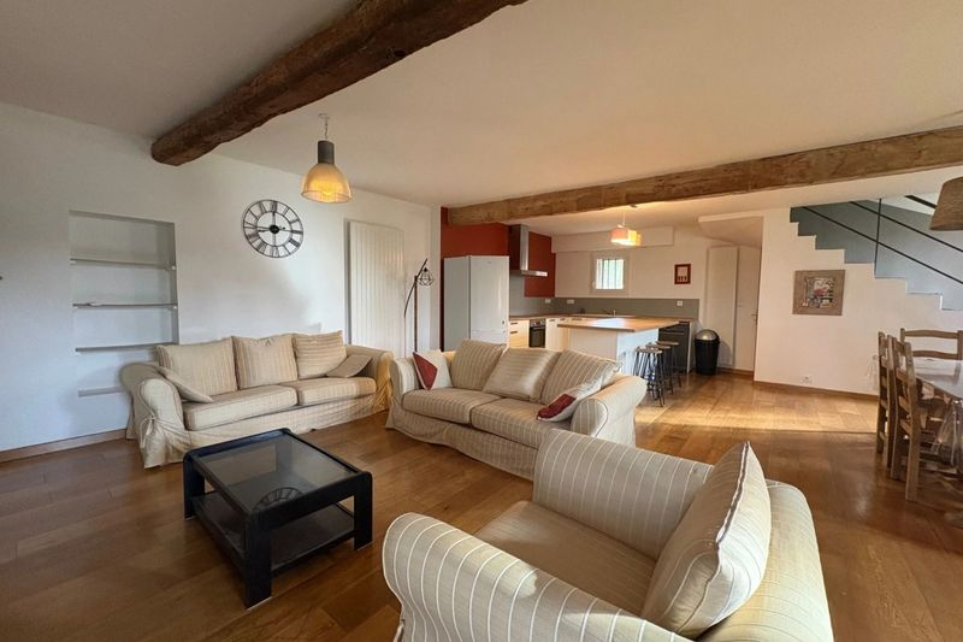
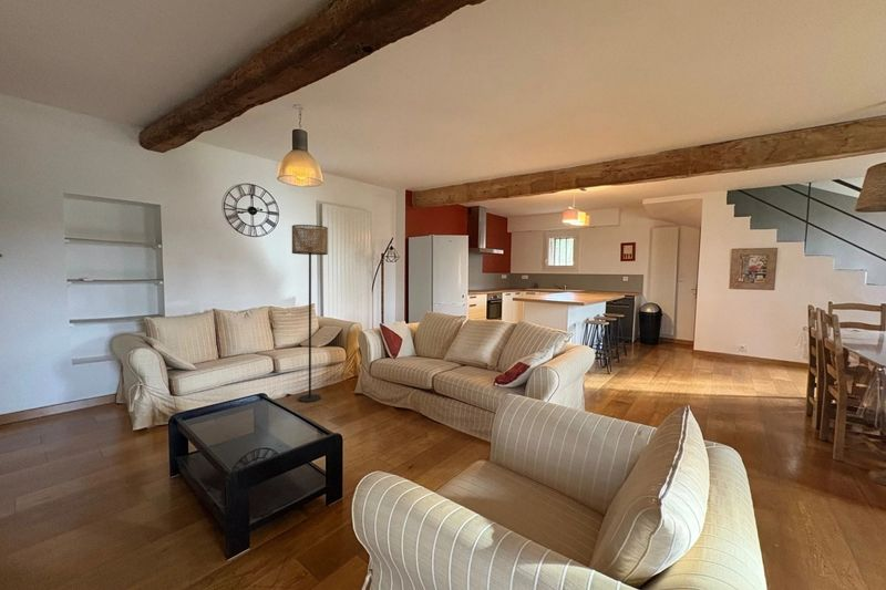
+ floor lamp (309, 313)
